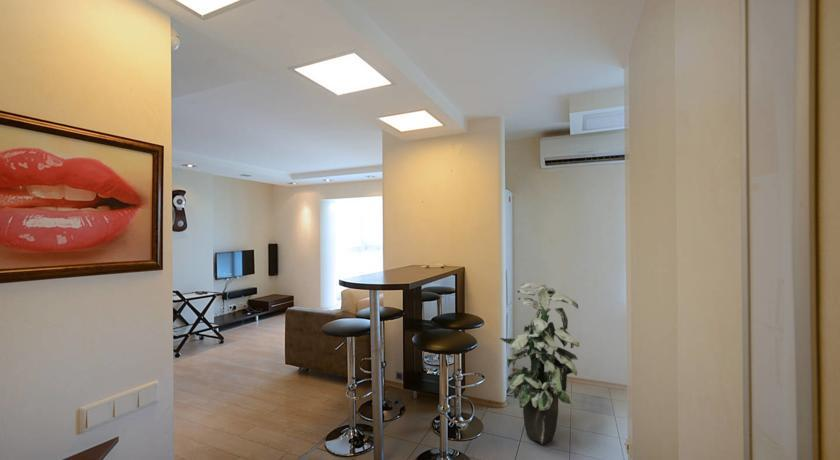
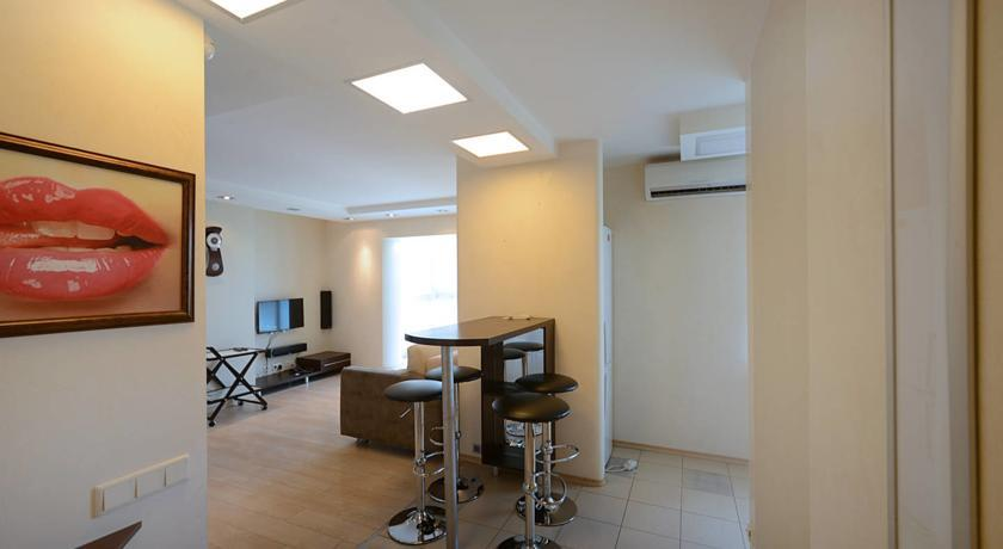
- indoor plant (538, 357)
